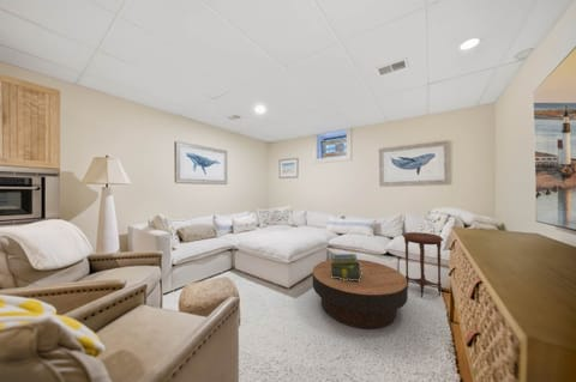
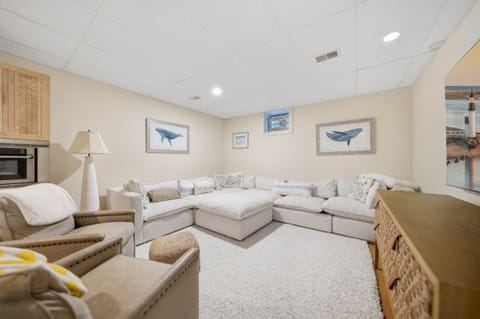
- coffee table (356, 289)
- side table (422, 263)
- stack of books (344, 265)
